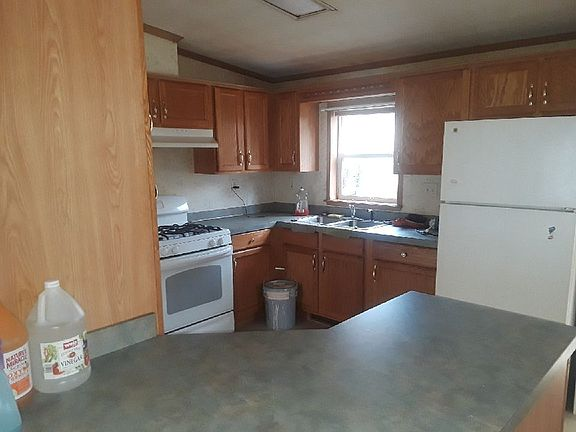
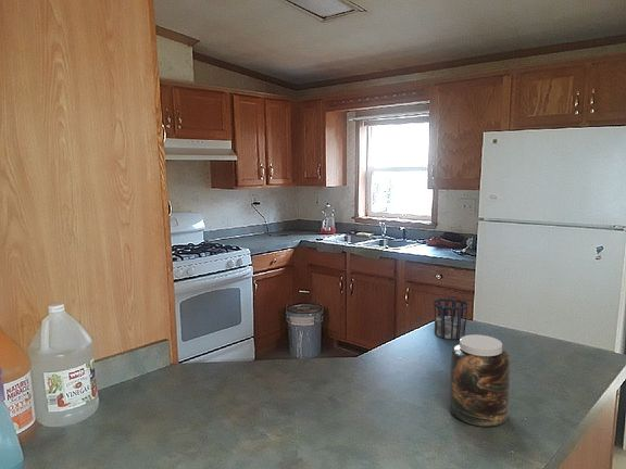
+ jar (478, 377)
+ cup (450, 318)
